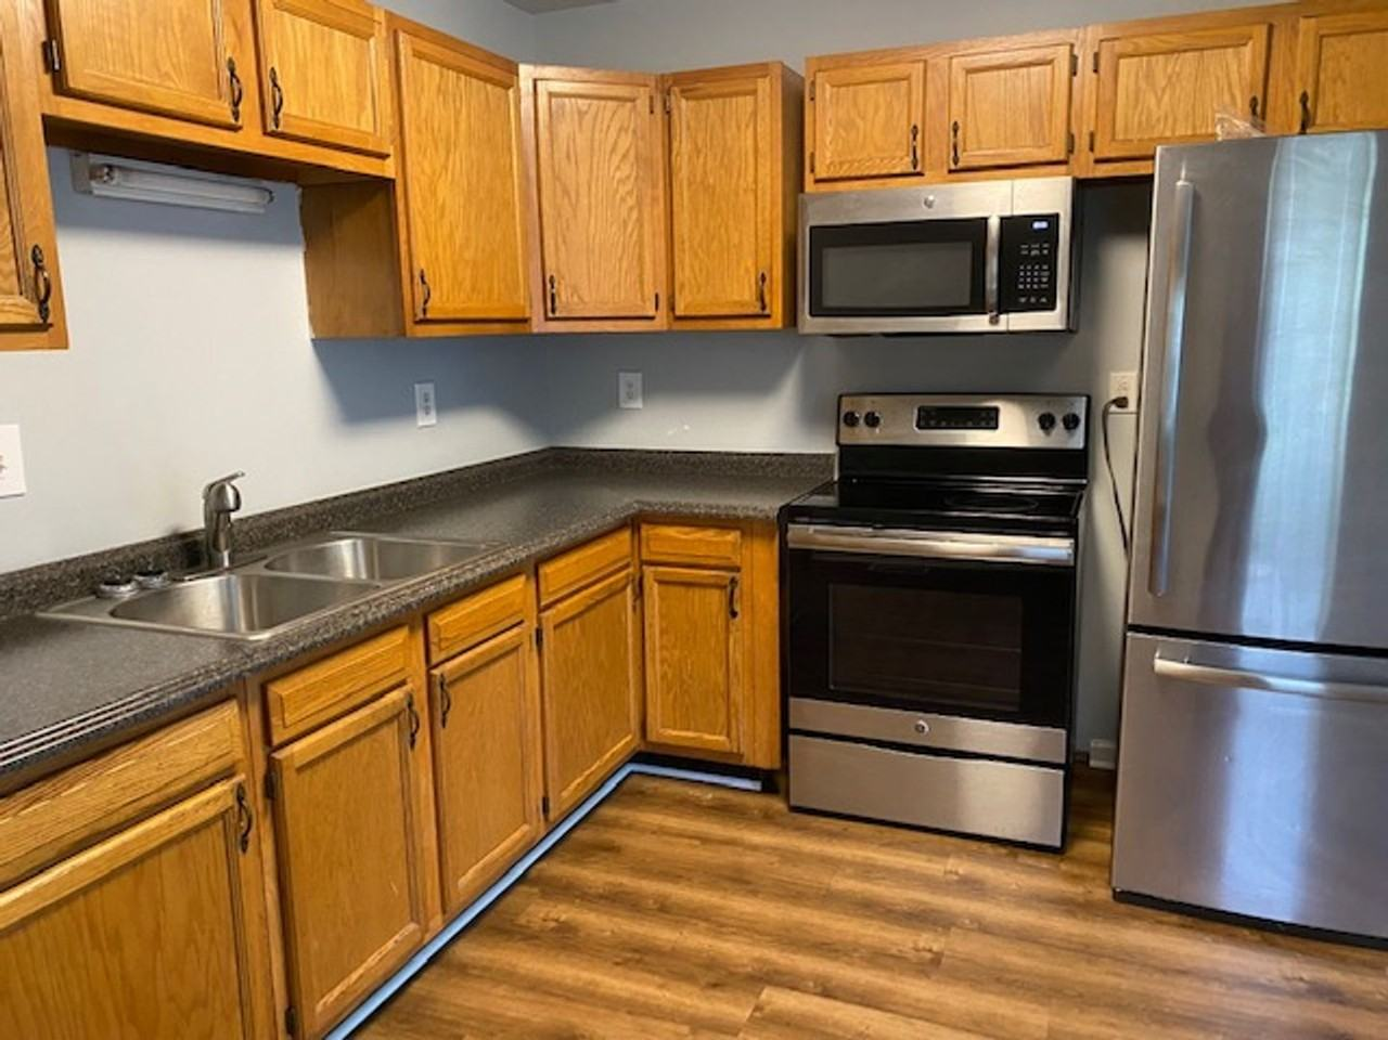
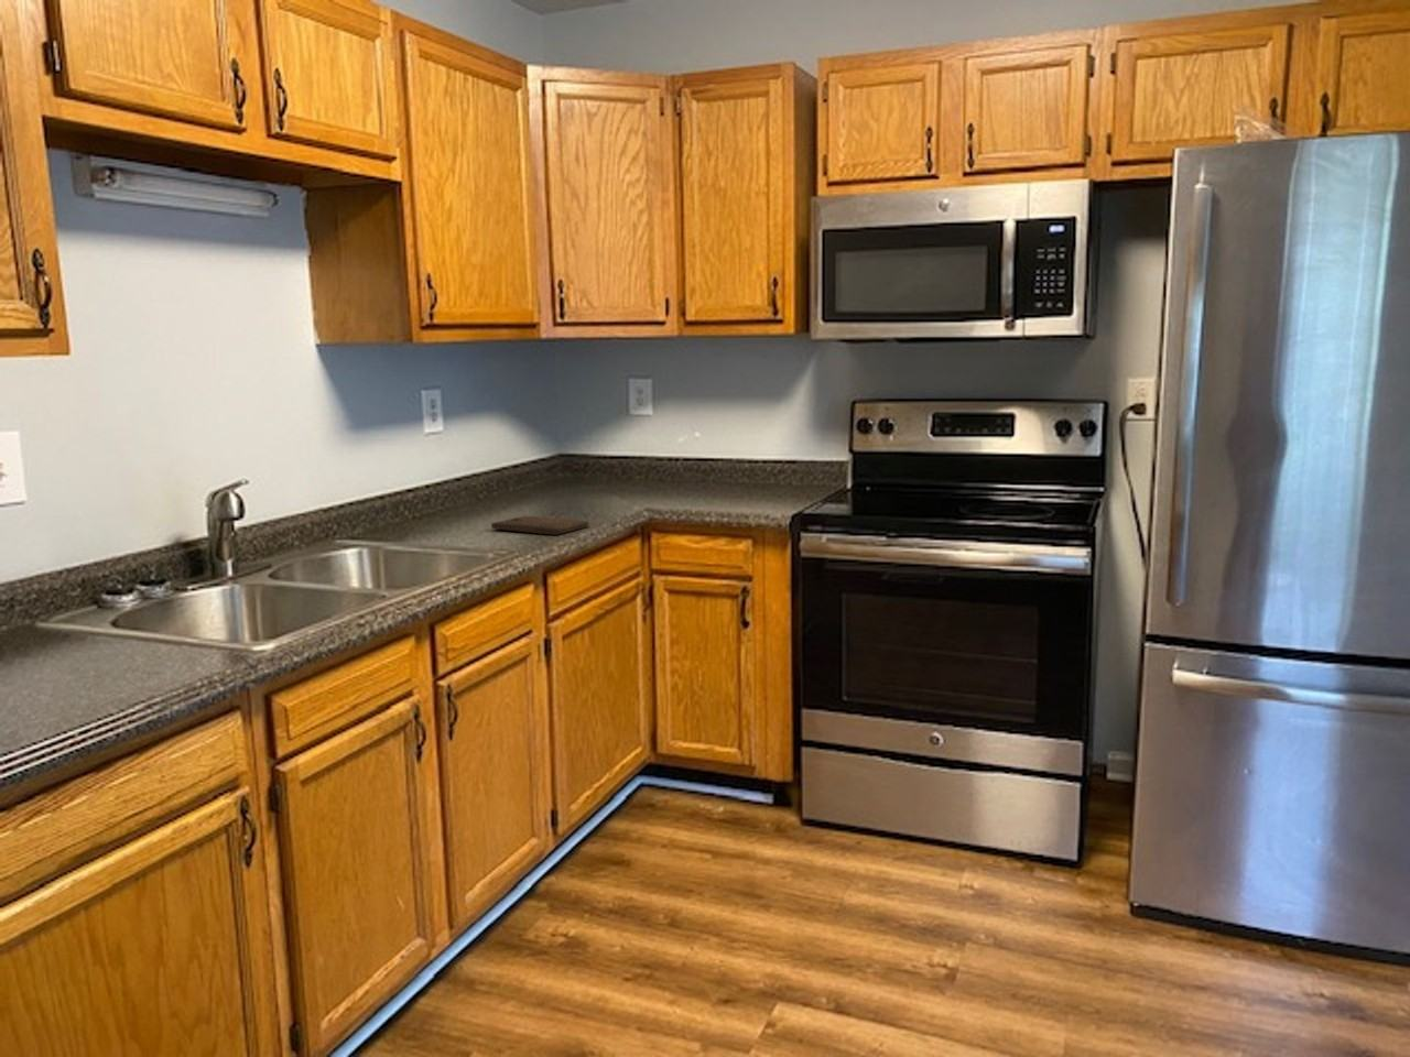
+ cutting board (540, 524)
